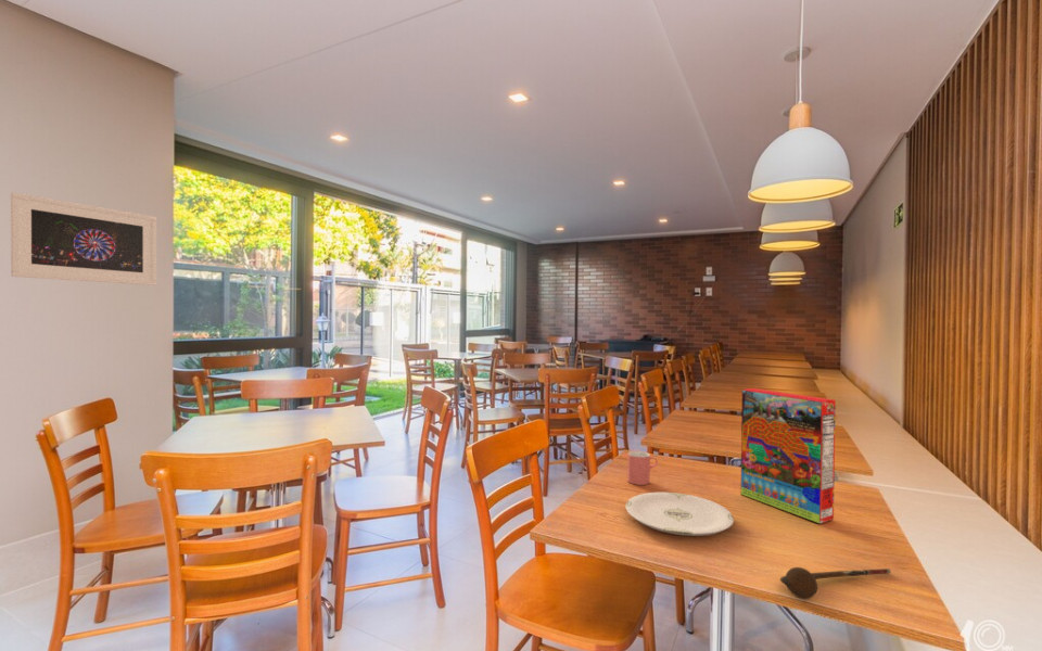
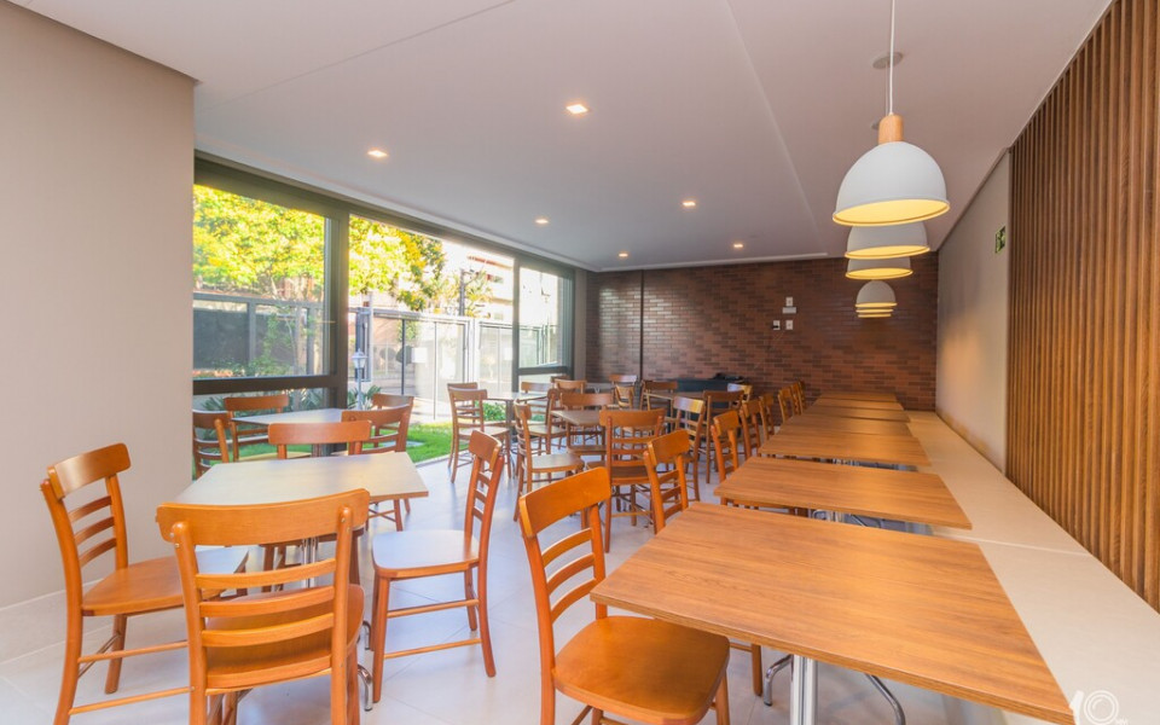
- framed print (91, 243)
- plate (677, 514)
- cereal box (785, 449)
- cup (643, 467)
- spoon (843, 573)
